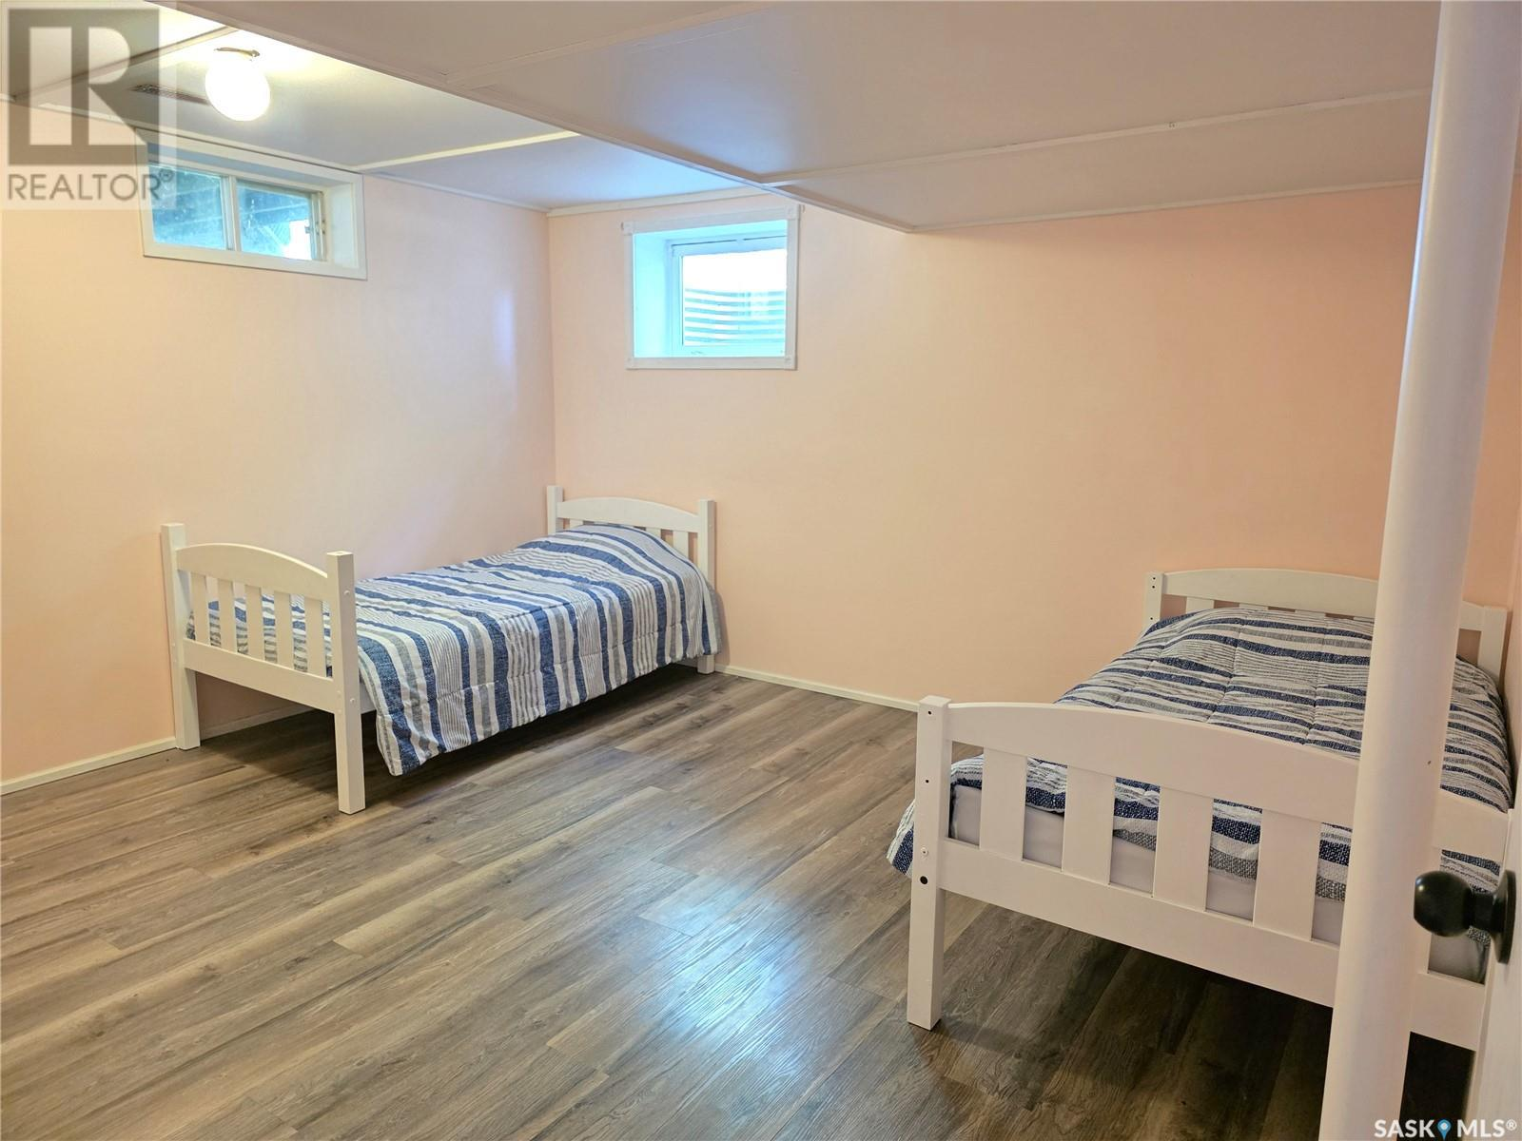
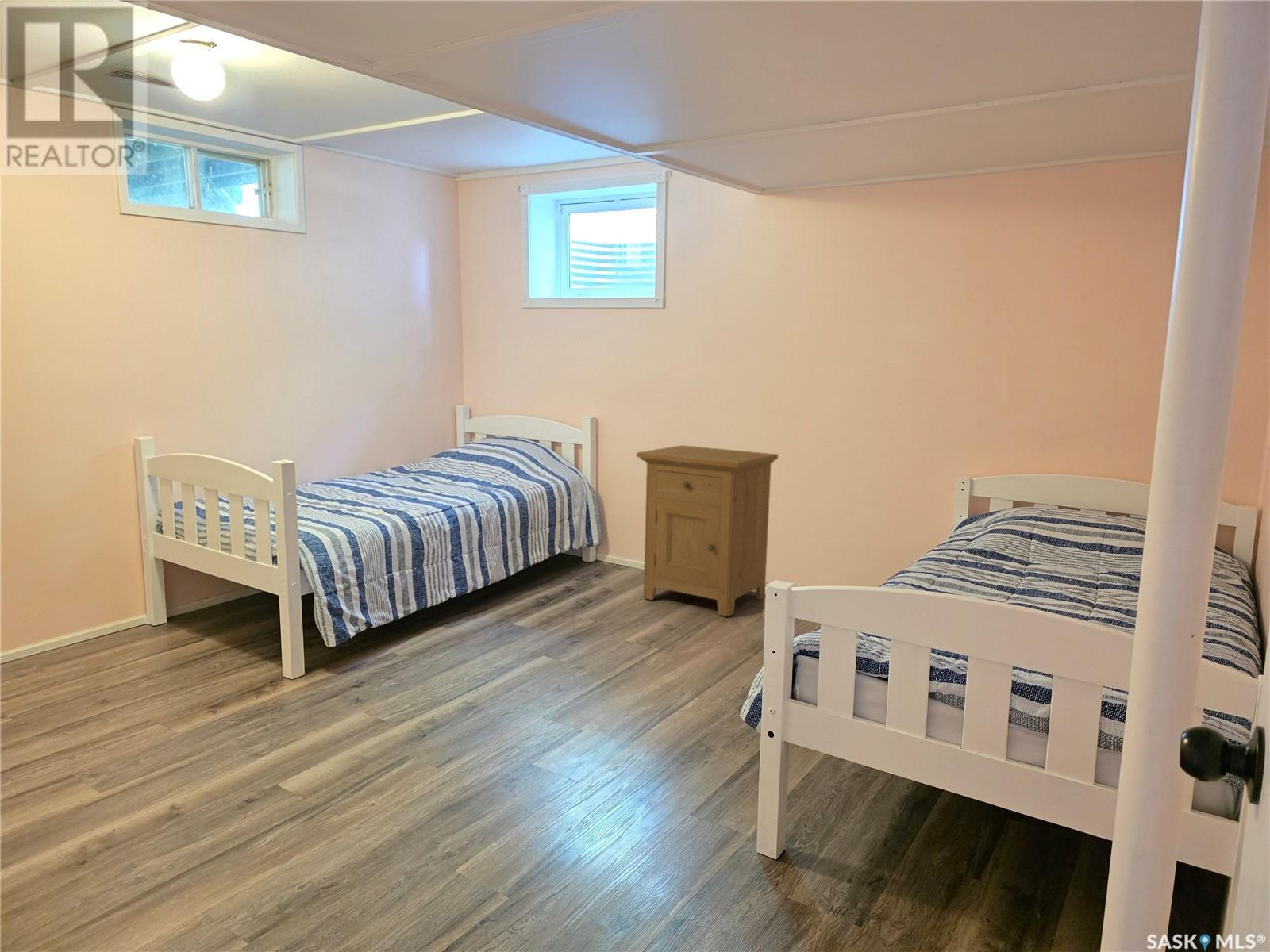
+ nightstand (705, 526)
